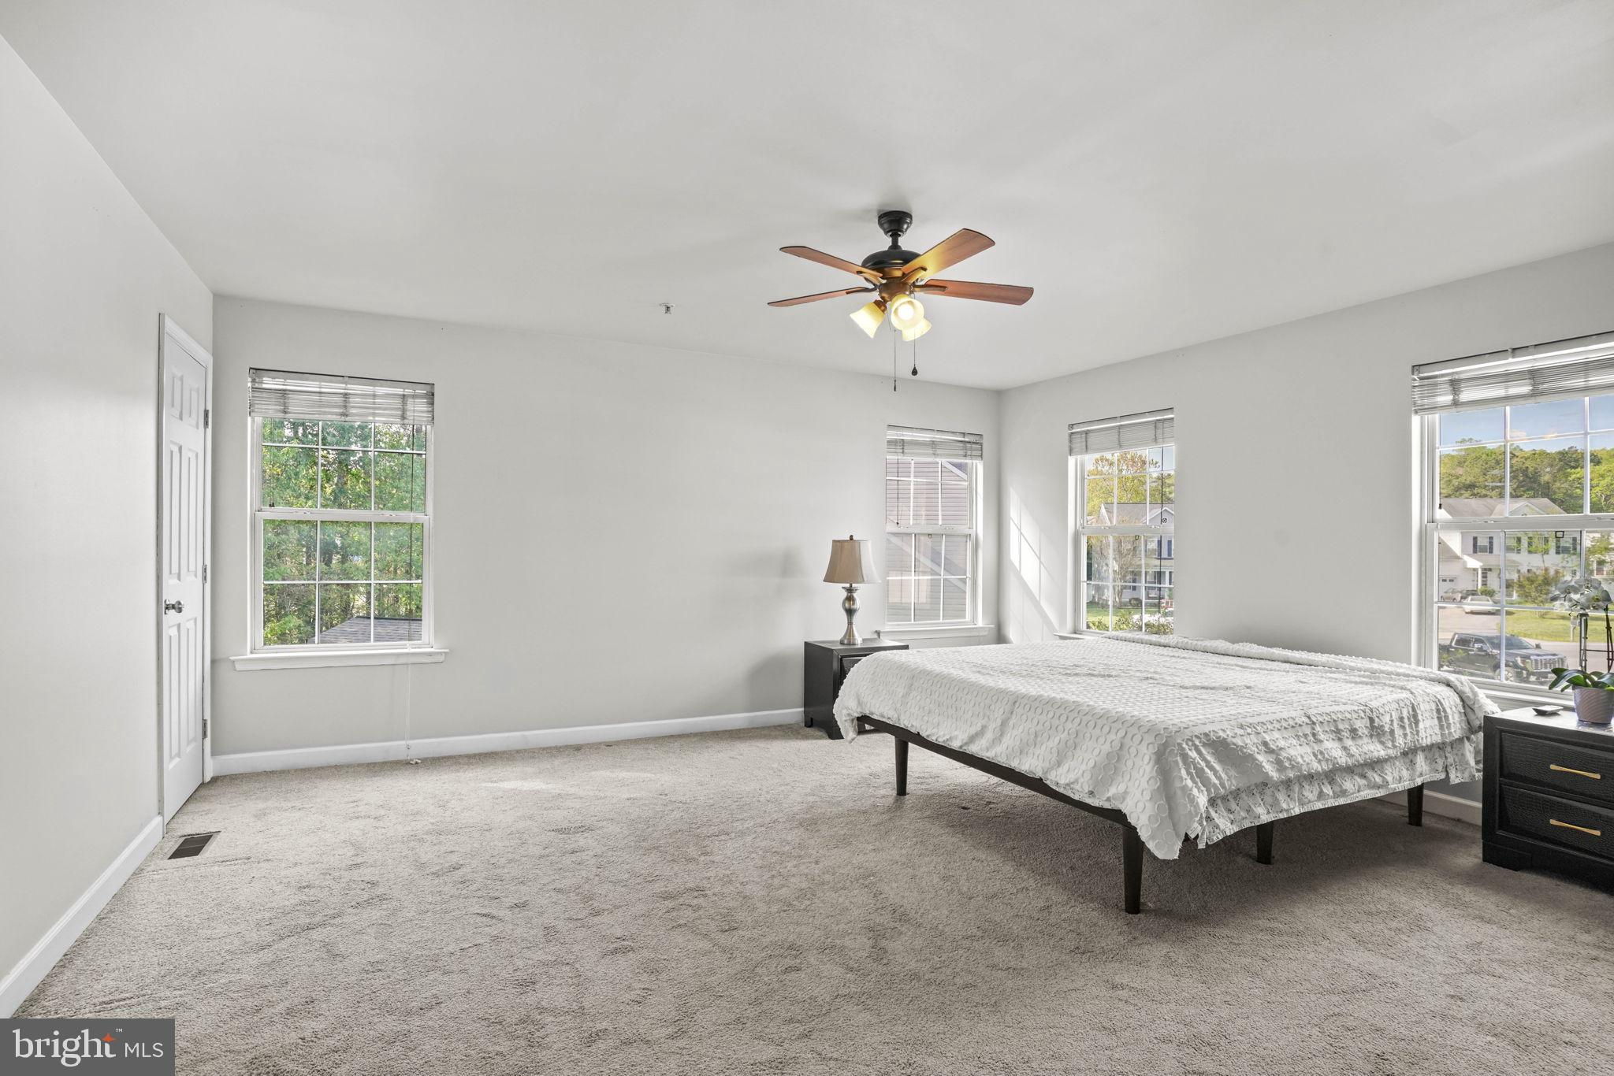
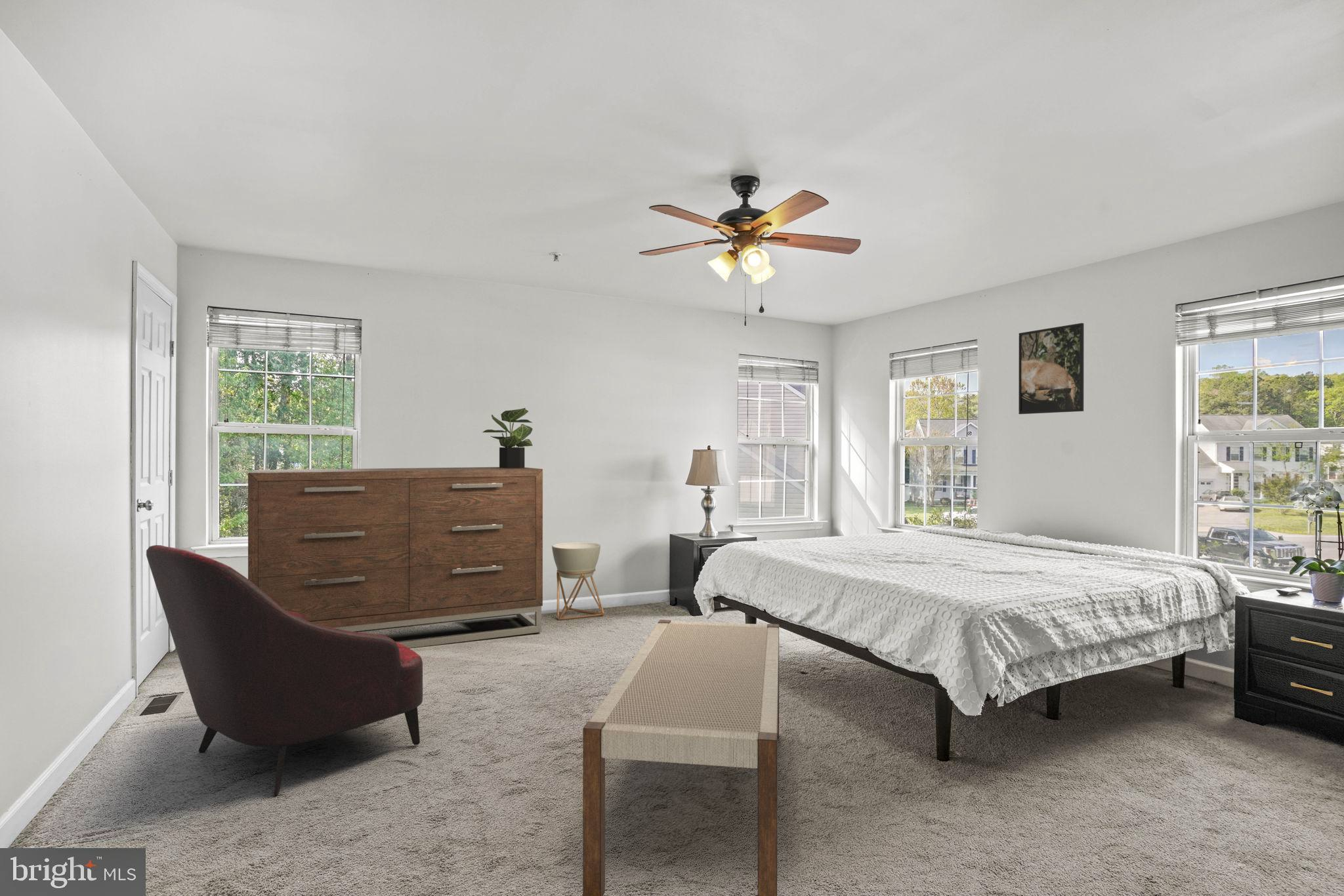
+ planter (576, 578)
+ armchair (288, 645)
+ potted plant (509, 438)
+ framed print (1049, 370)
+ dresser (402, 553)
+ bench (703, 731)
